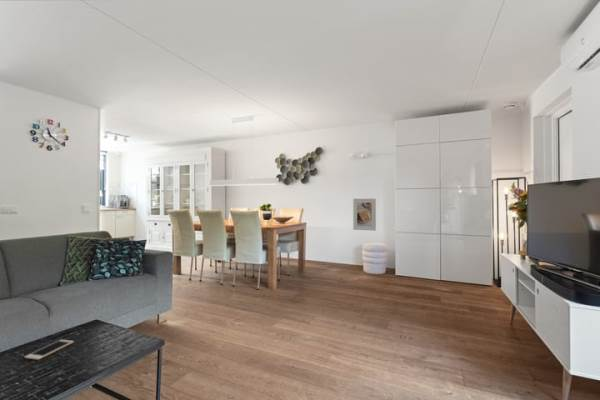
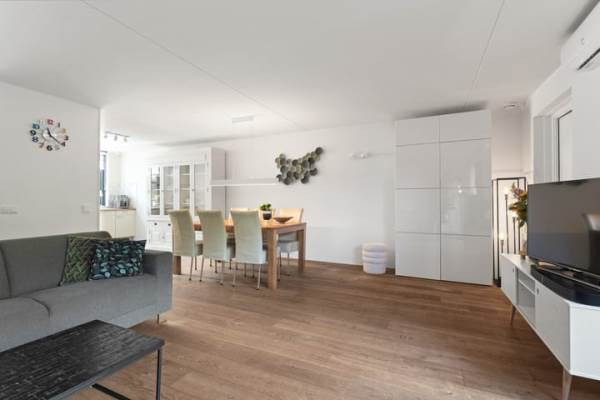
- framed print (364, 214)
- cell phone (50, 349)
